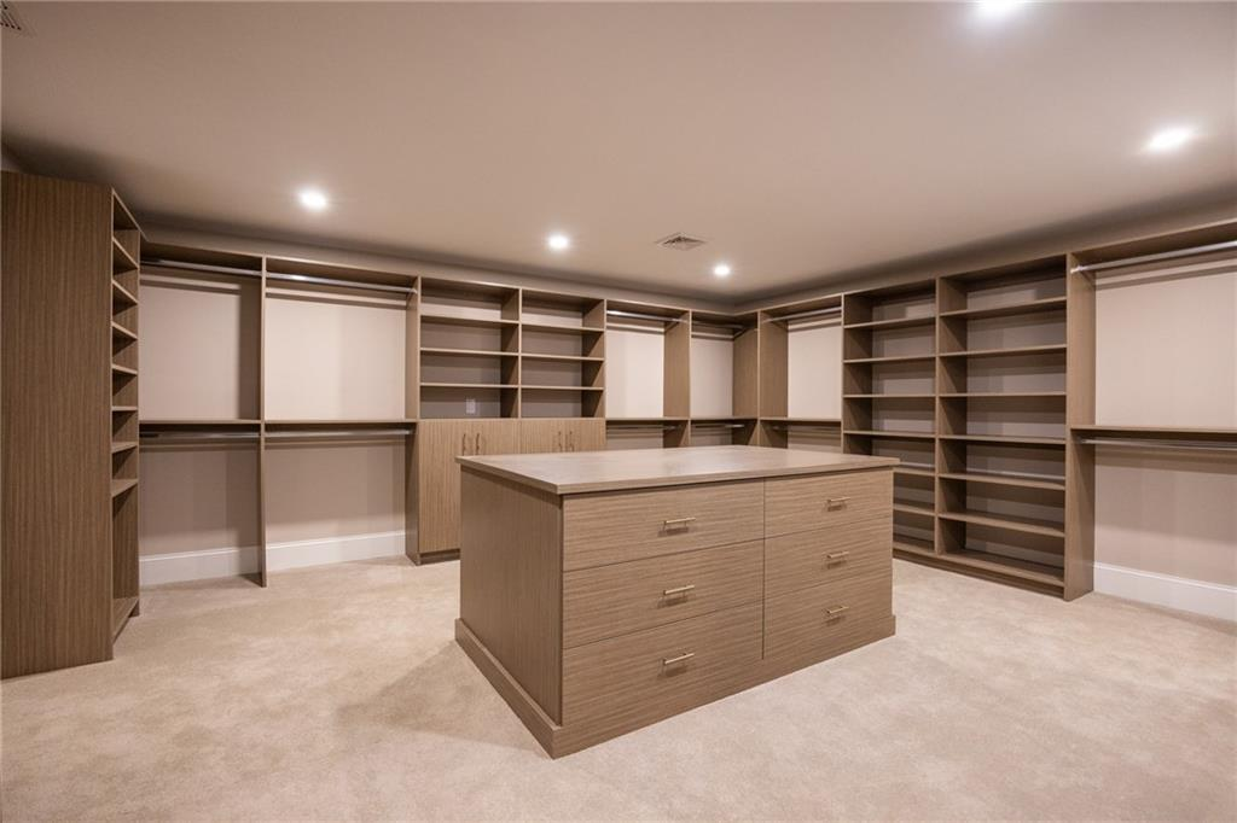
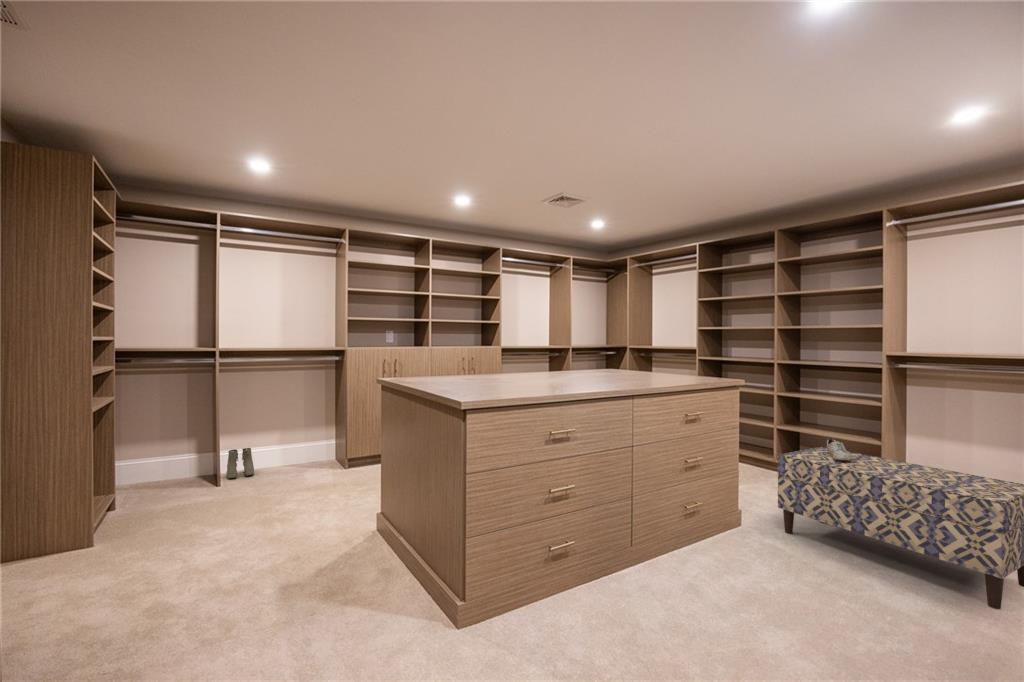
+ boots (243, 462)
+ shoe (838, 449)
+ bench (892, 512)
